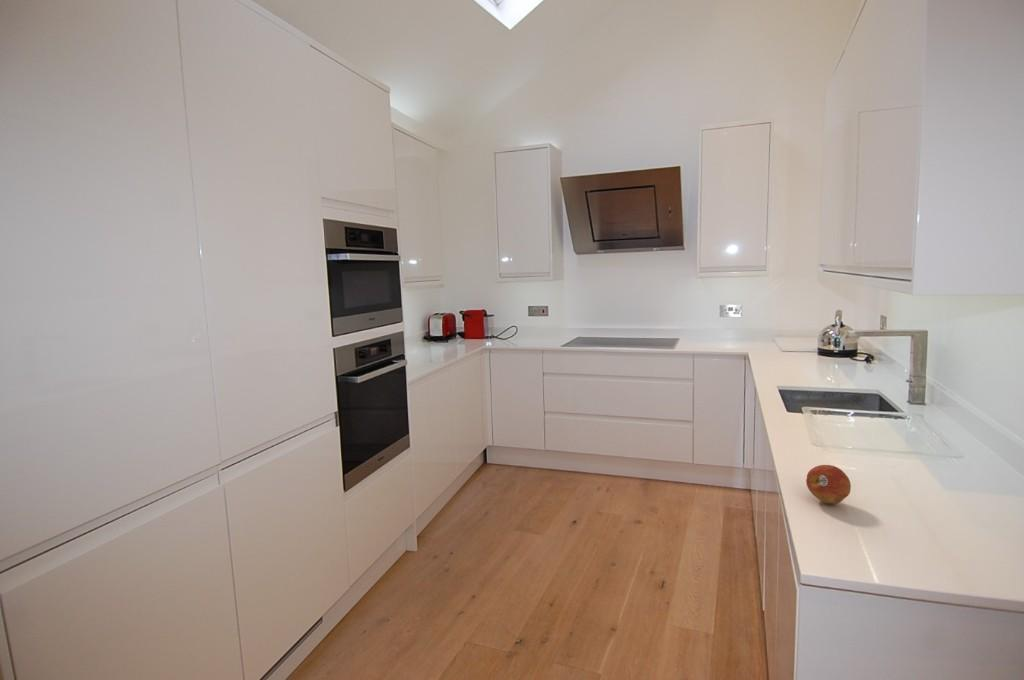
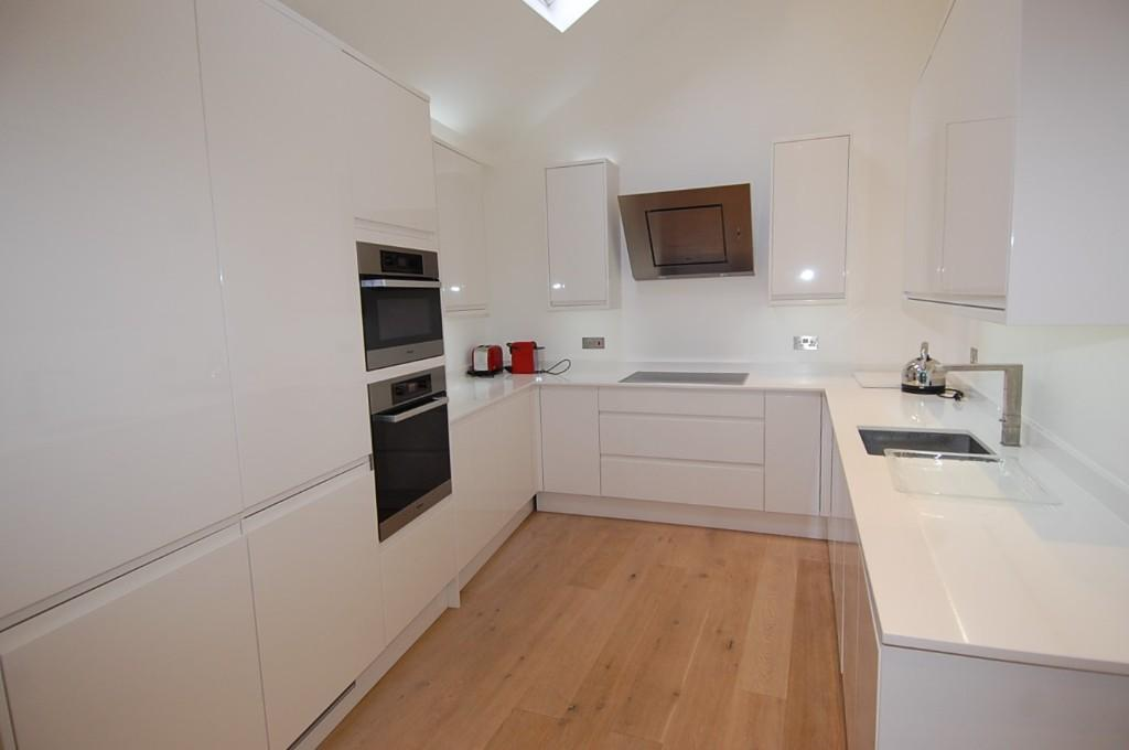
- fruit (827, 484)
